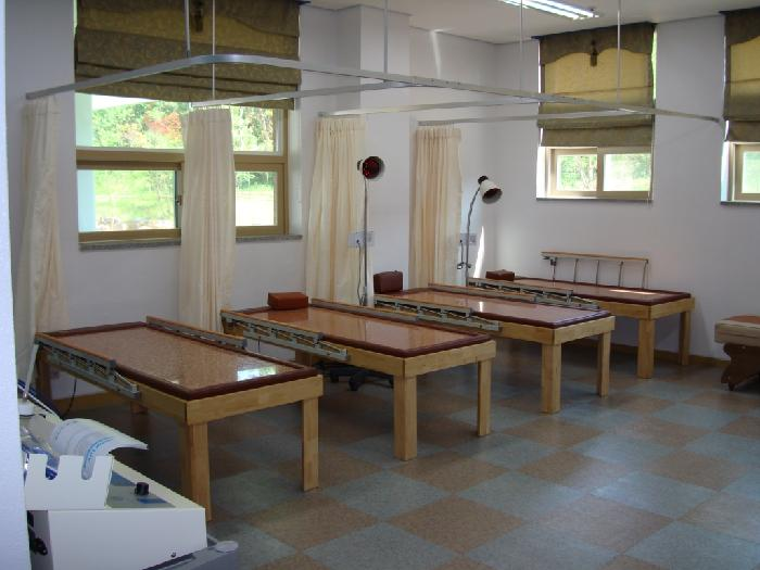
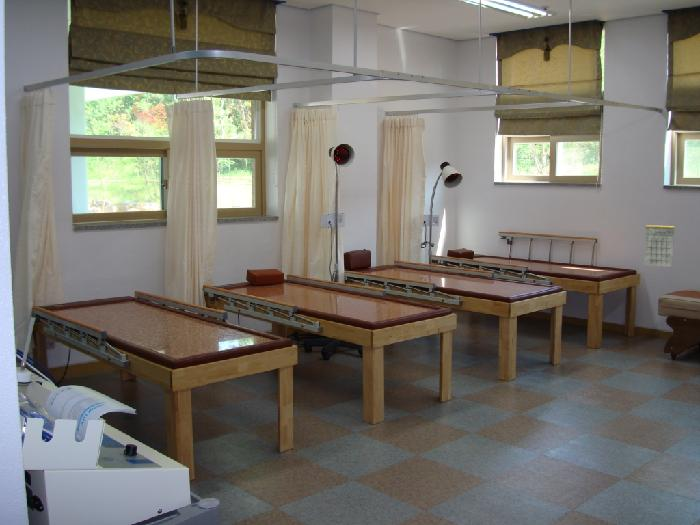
+ calendar (659, 241)
